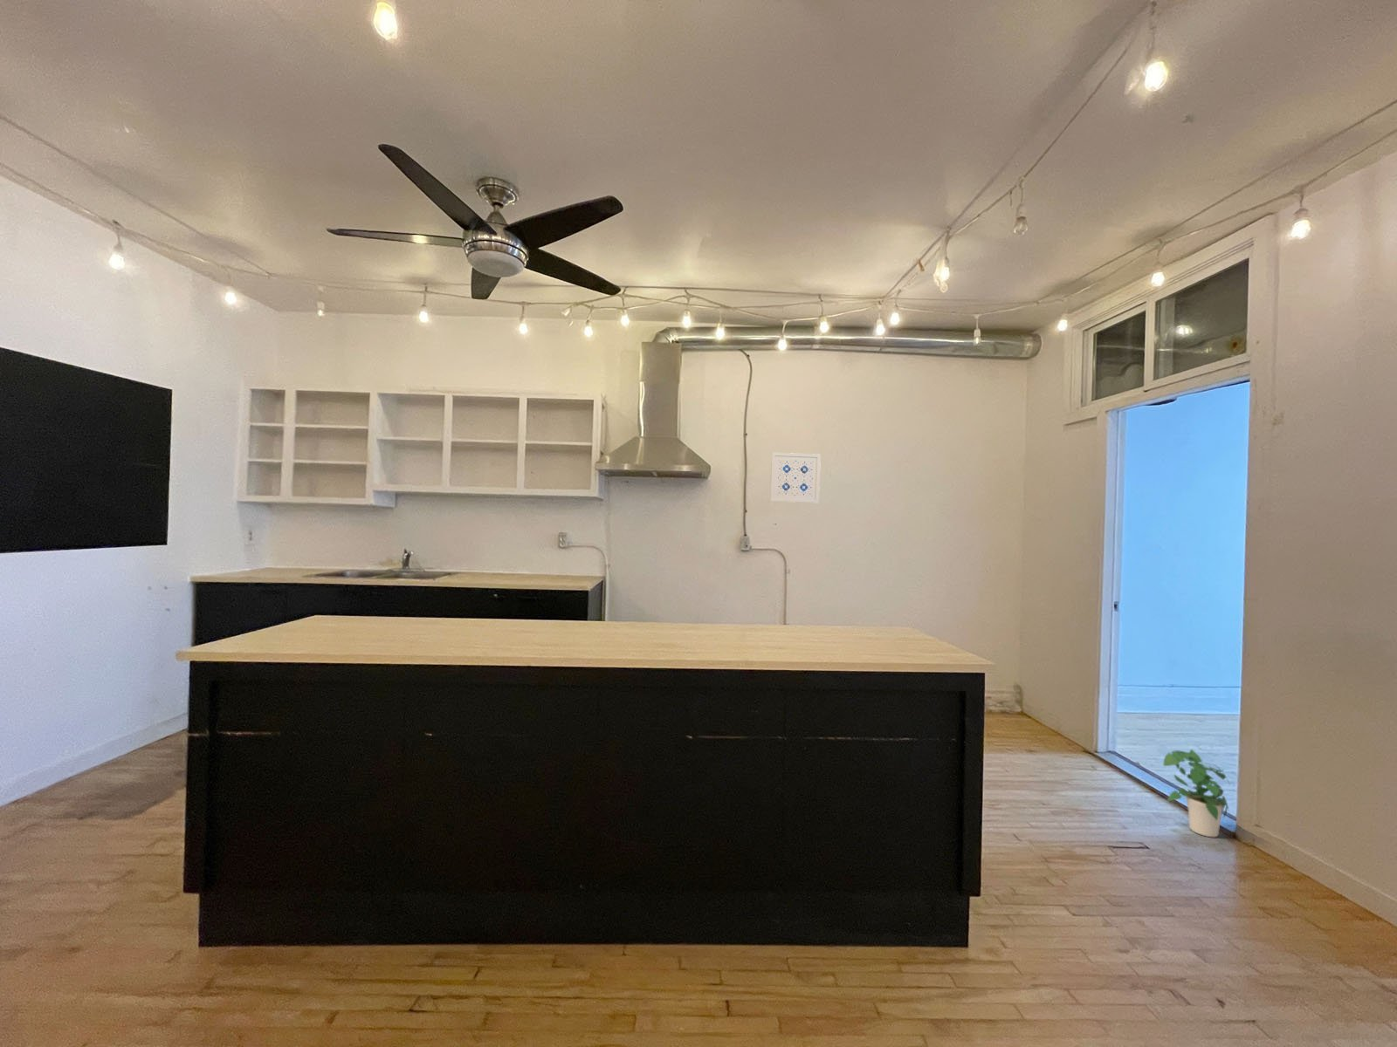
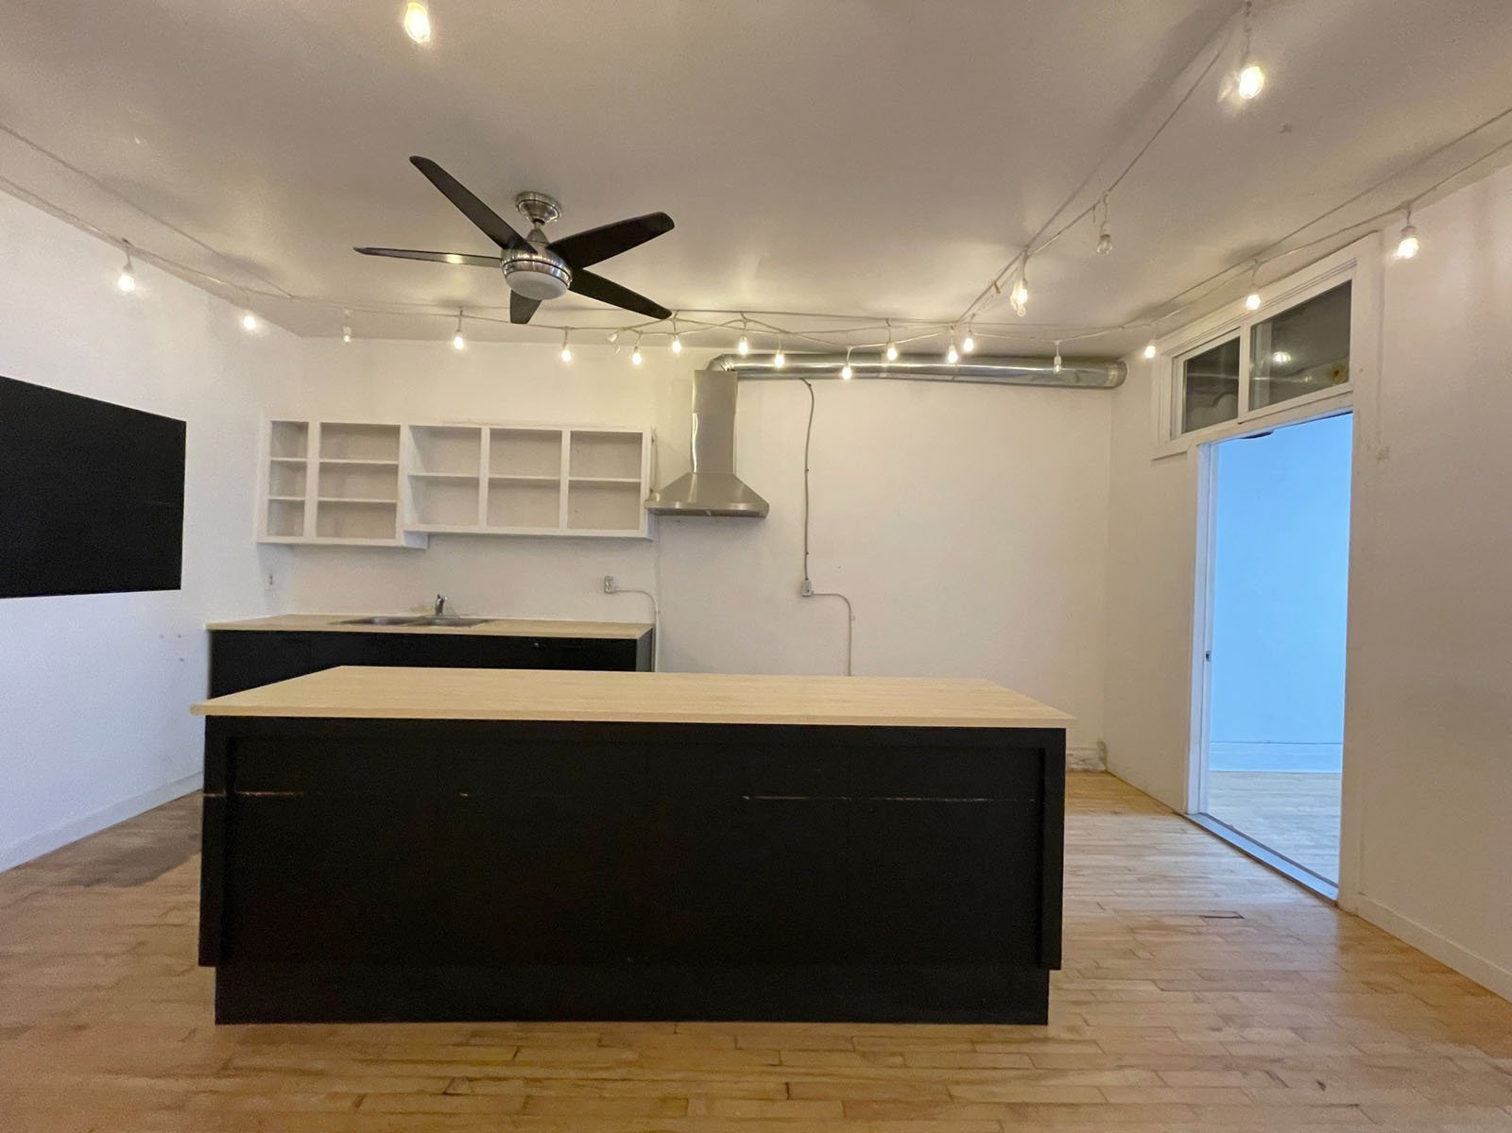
- potted plant (1196, 792)
- wall art (794, 477)
